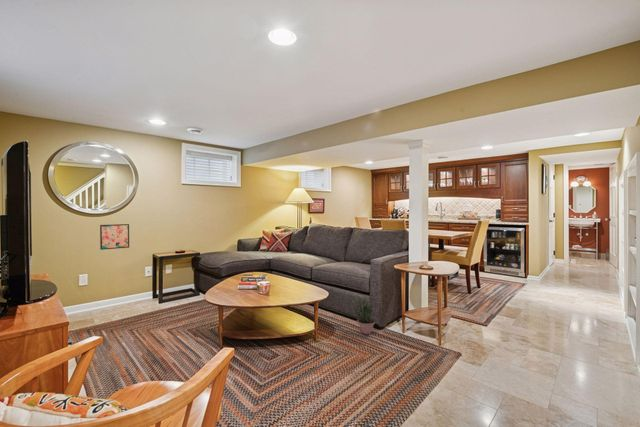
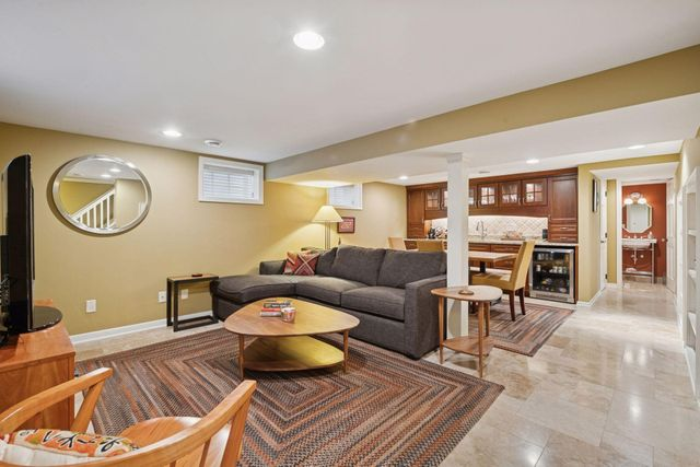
- wall art (115, 236)
- potted plant (364, 314)
